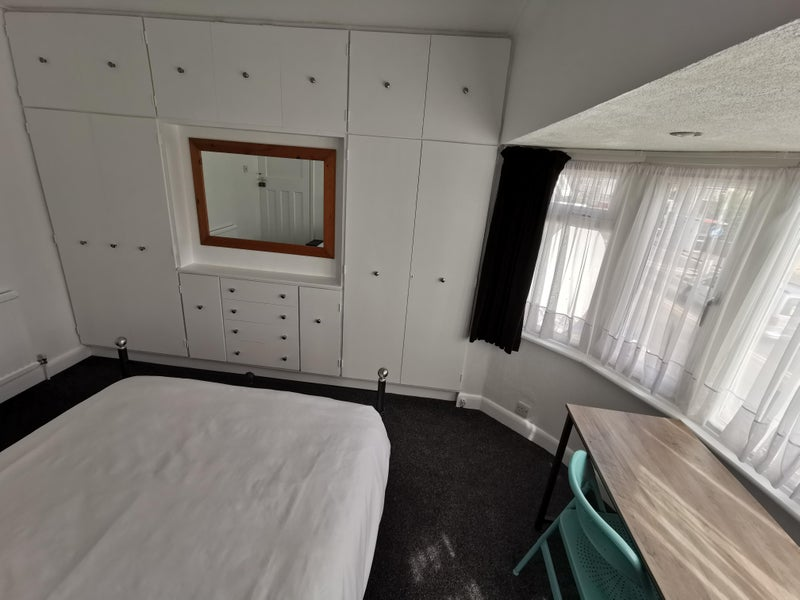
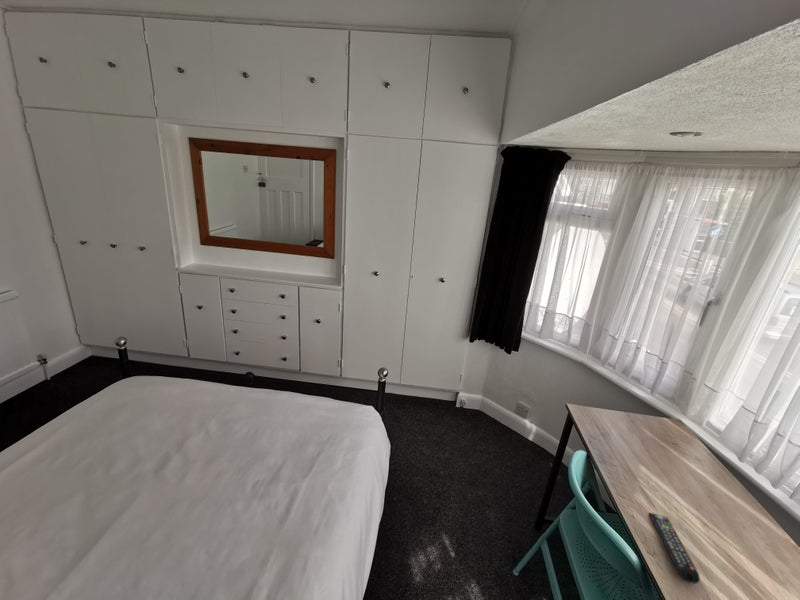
+ remote control (671, 543)
